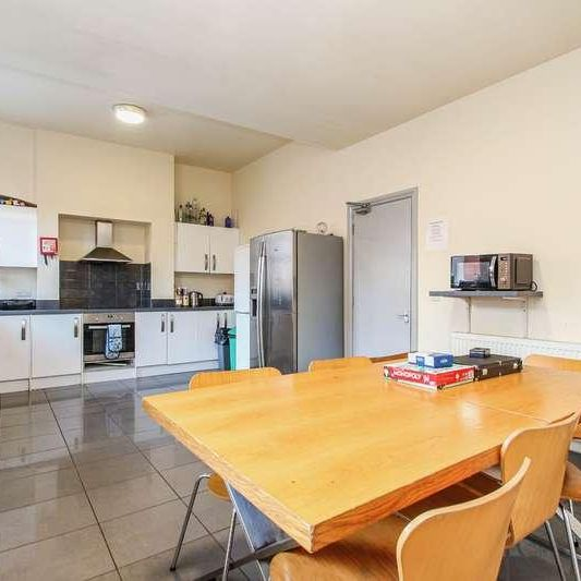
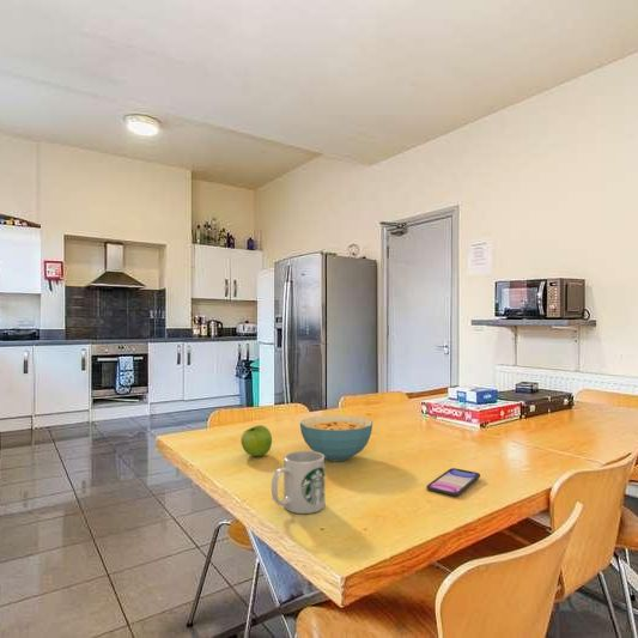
+ fruit (256, 440)
+ smartphone (454, 480)
+ mug (297, 482)
+ cereal bowl (336, 439)
